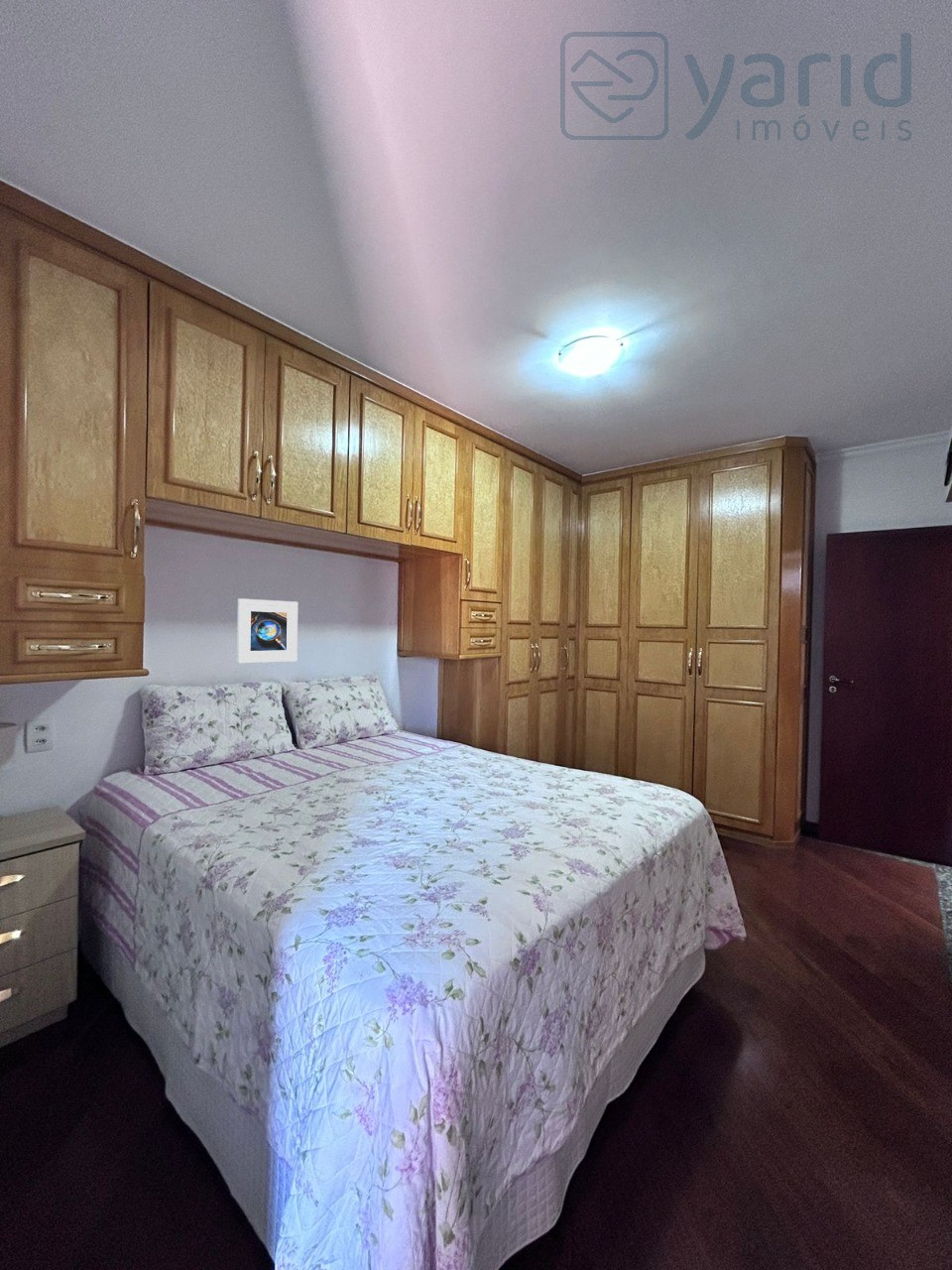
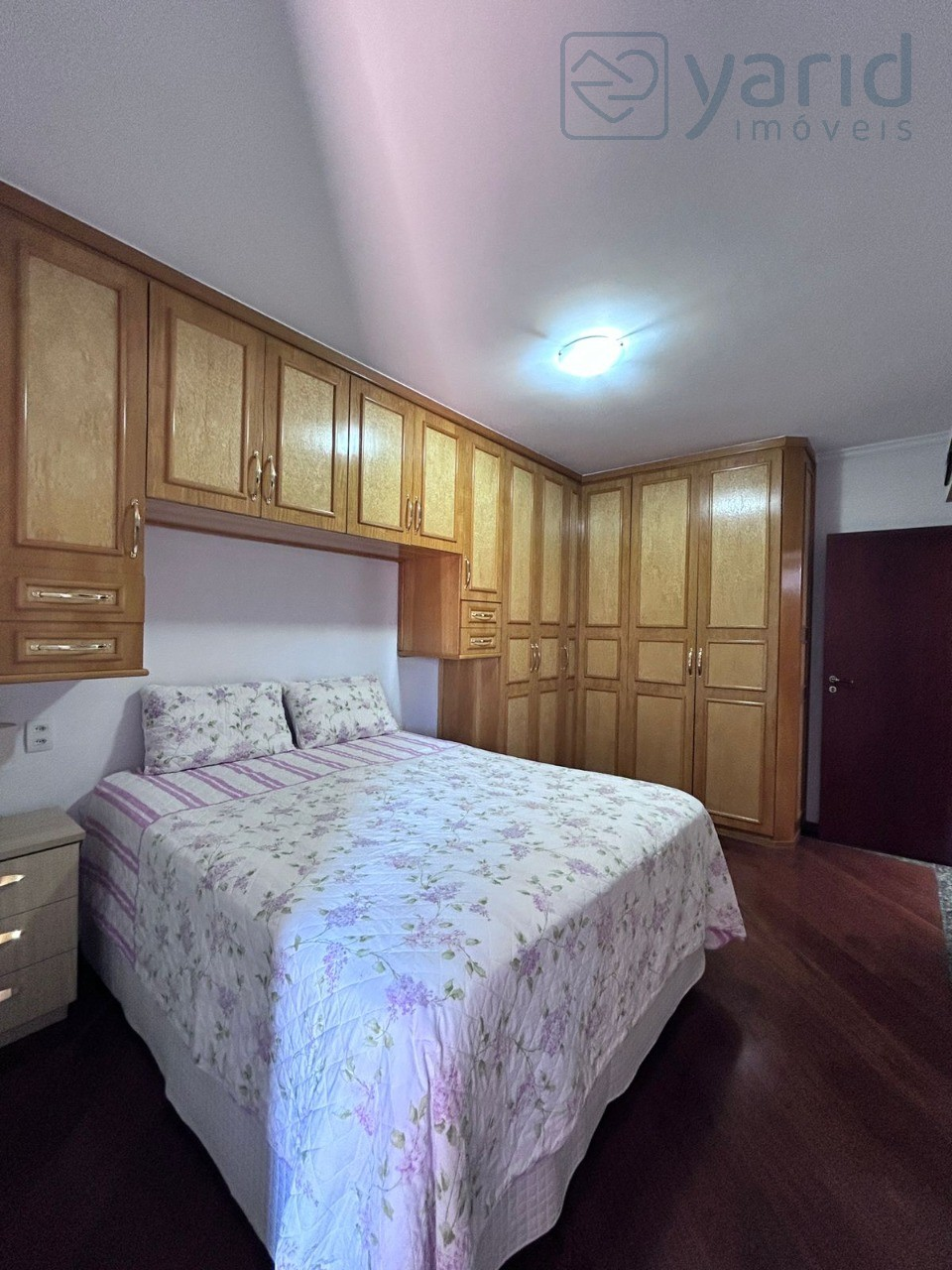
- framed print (268, 631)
